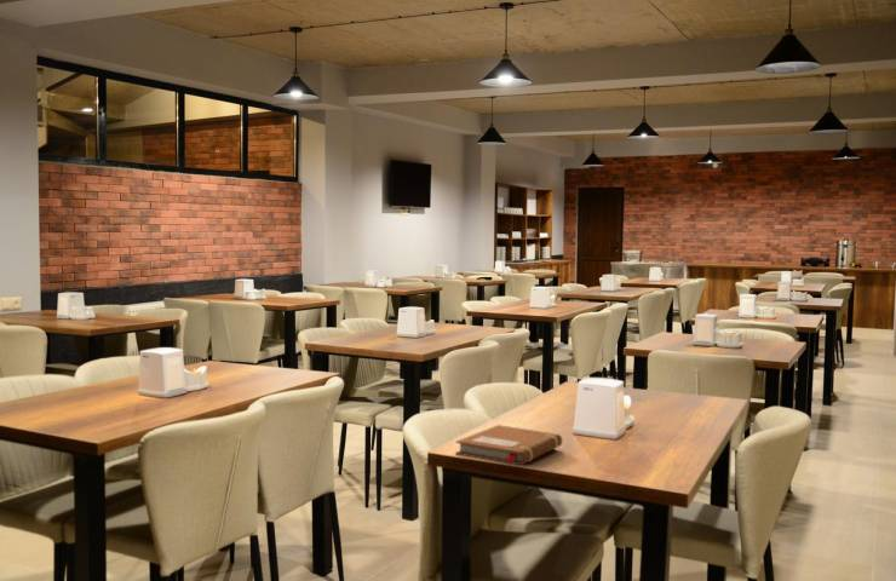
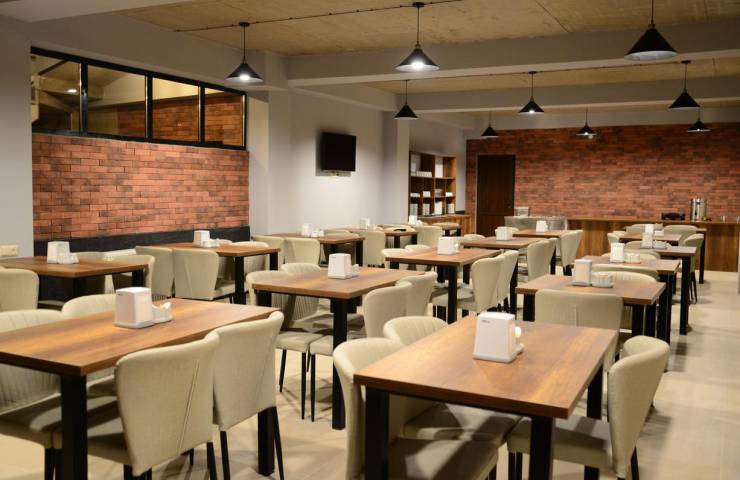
- notebook (509, 444)
